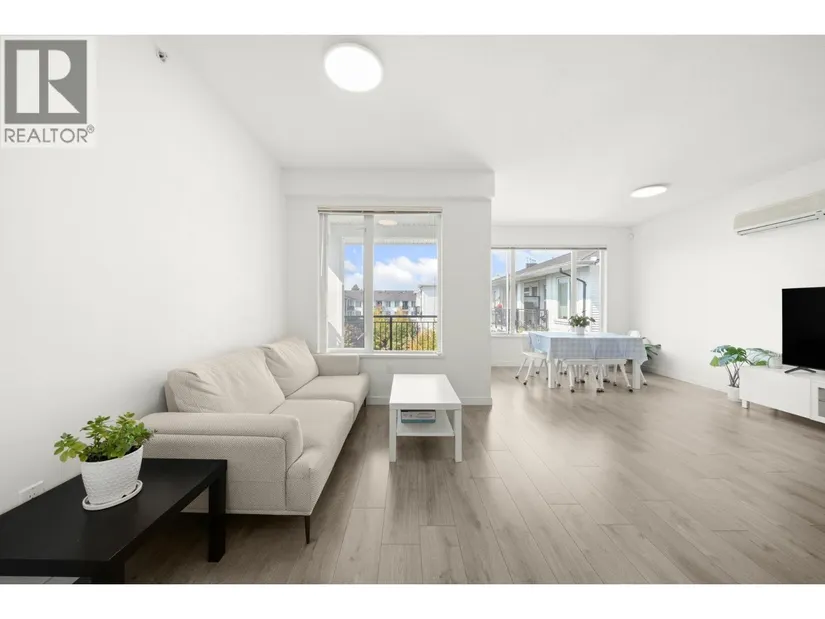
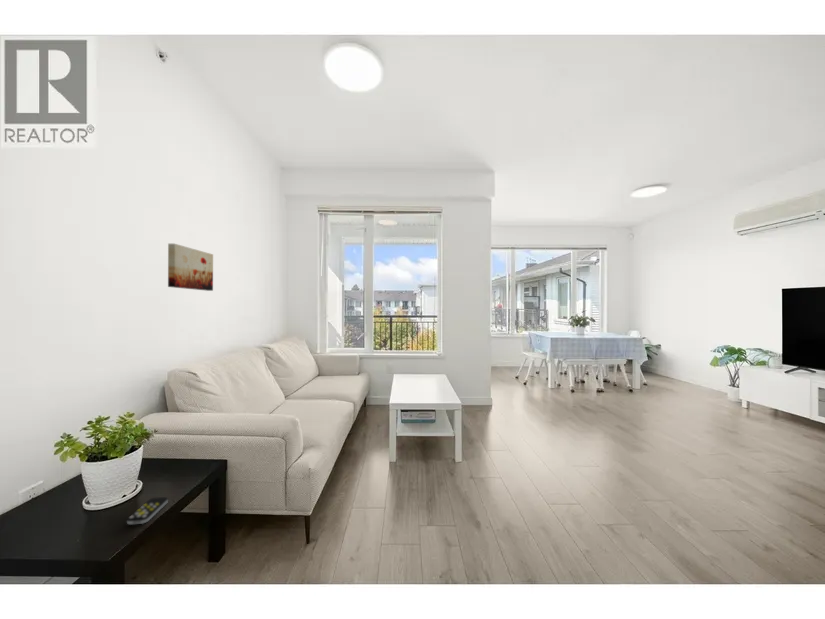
+ remote control (148, 509)
+ wall art (192, 269)
